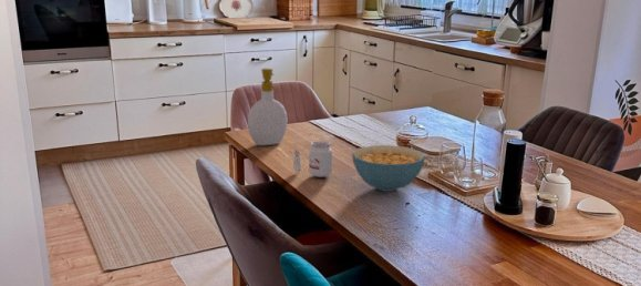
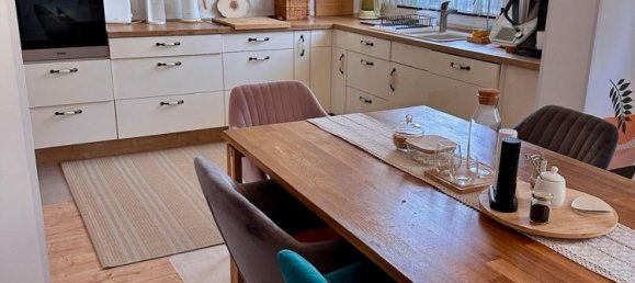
- soap bottle (268, 106)
- cereal bowl (387, 171)
- candle (311, 159)
